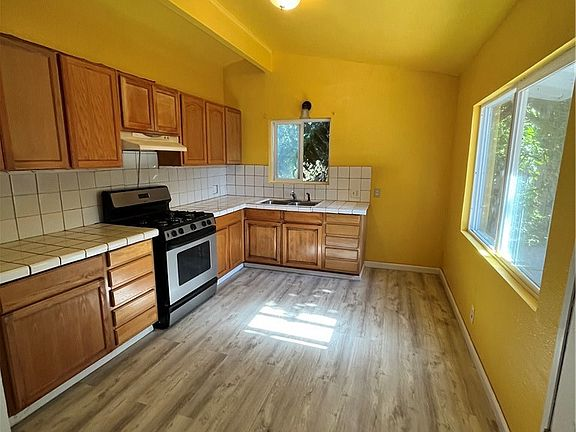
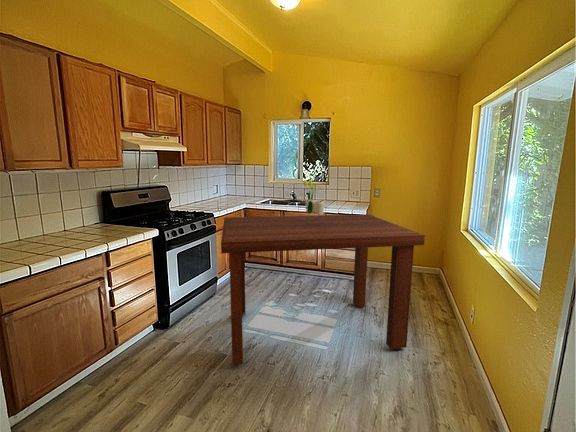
+ dining table (310, 249)
+ bouquet (312, 200)
